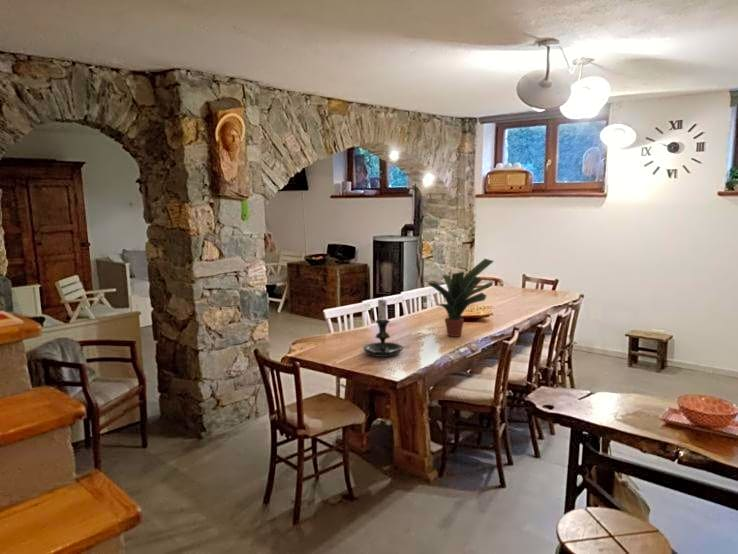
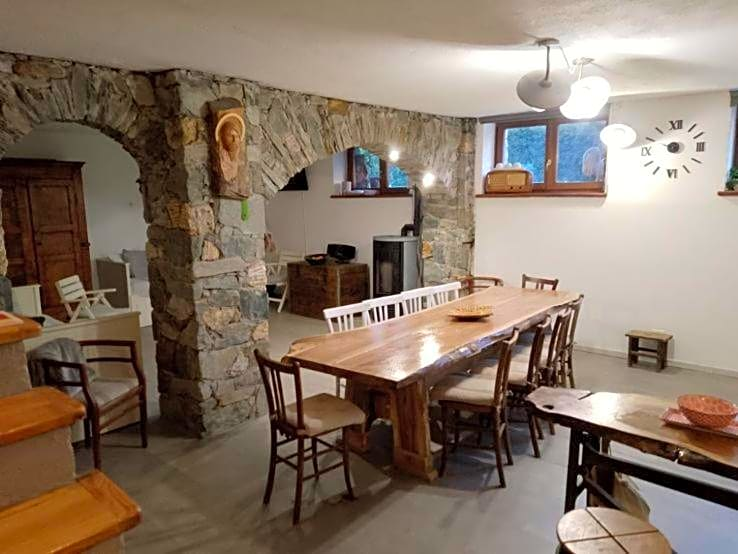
- candle holder (383, 324)
- potted plant (459, 298)
